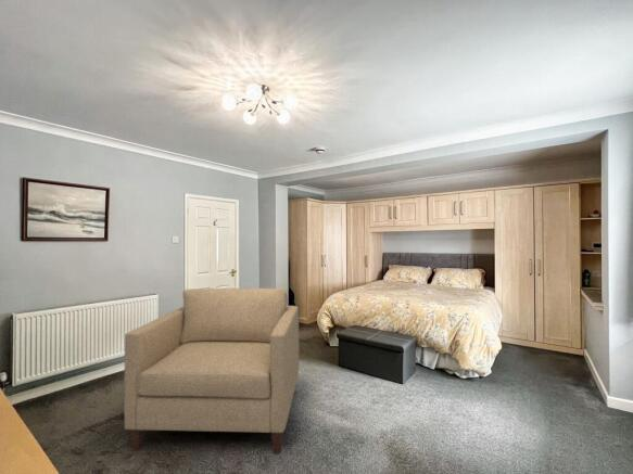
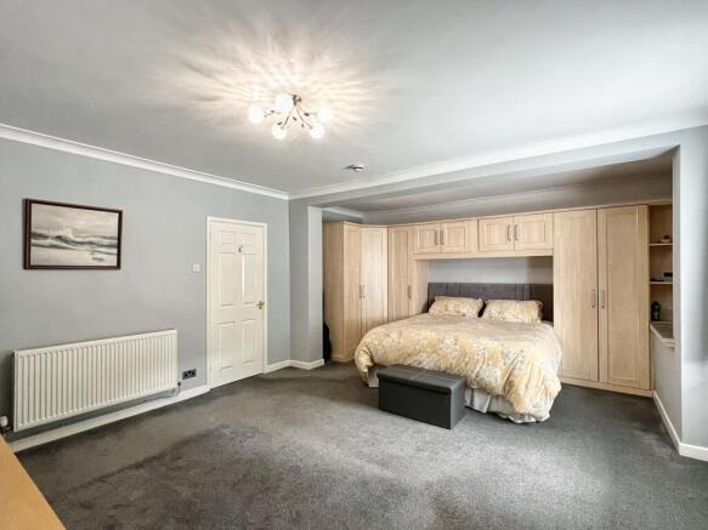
- chair (225, 355)
